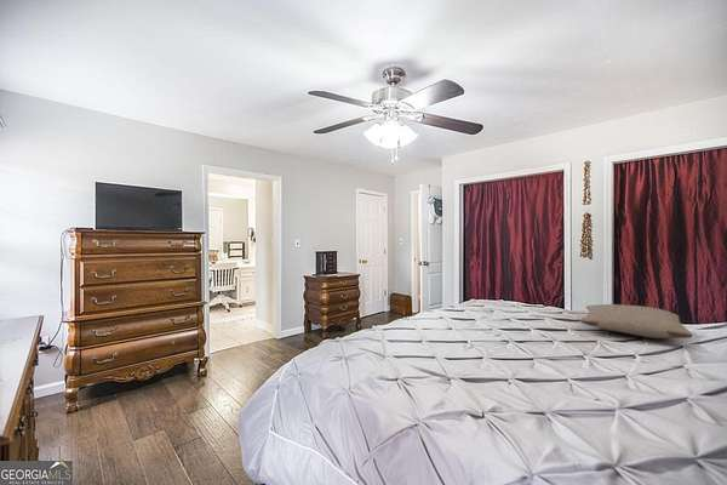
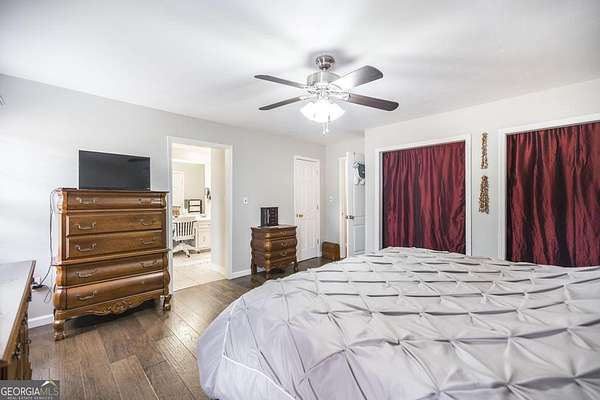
- pillow (630, 319)
